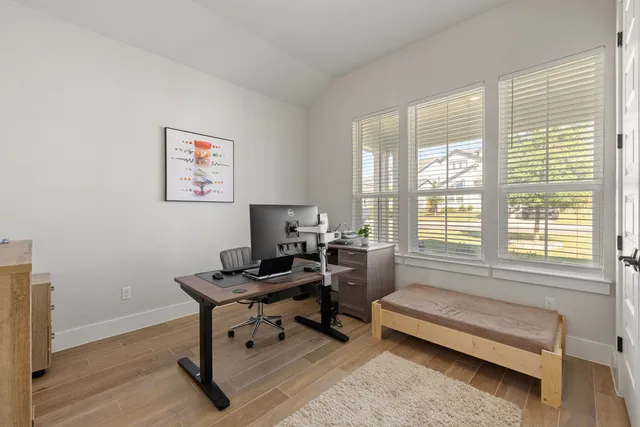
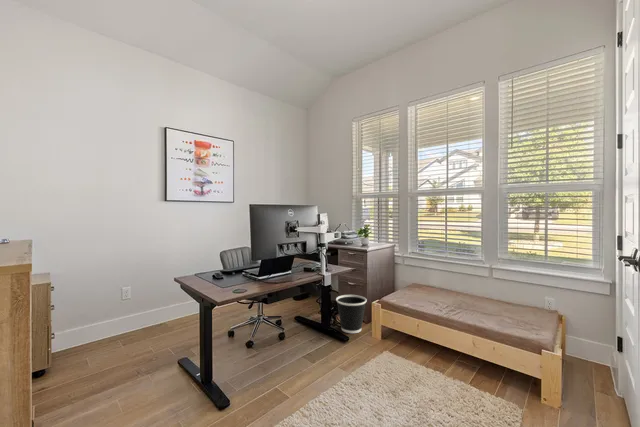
+ wastebasket (351, 314)
